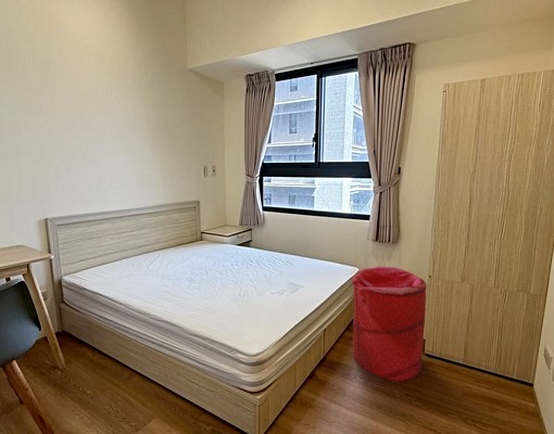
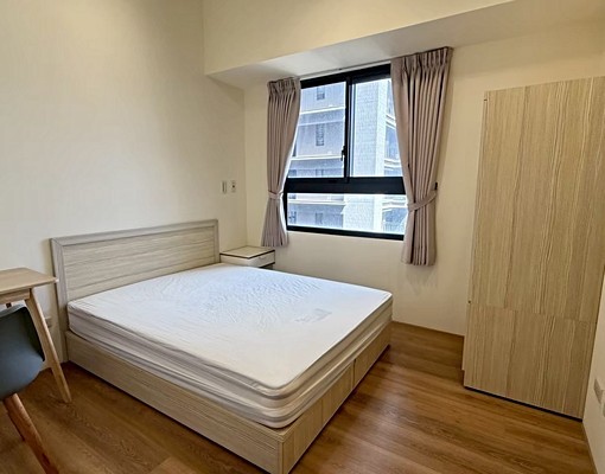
- laundry hamper (387, 318)
